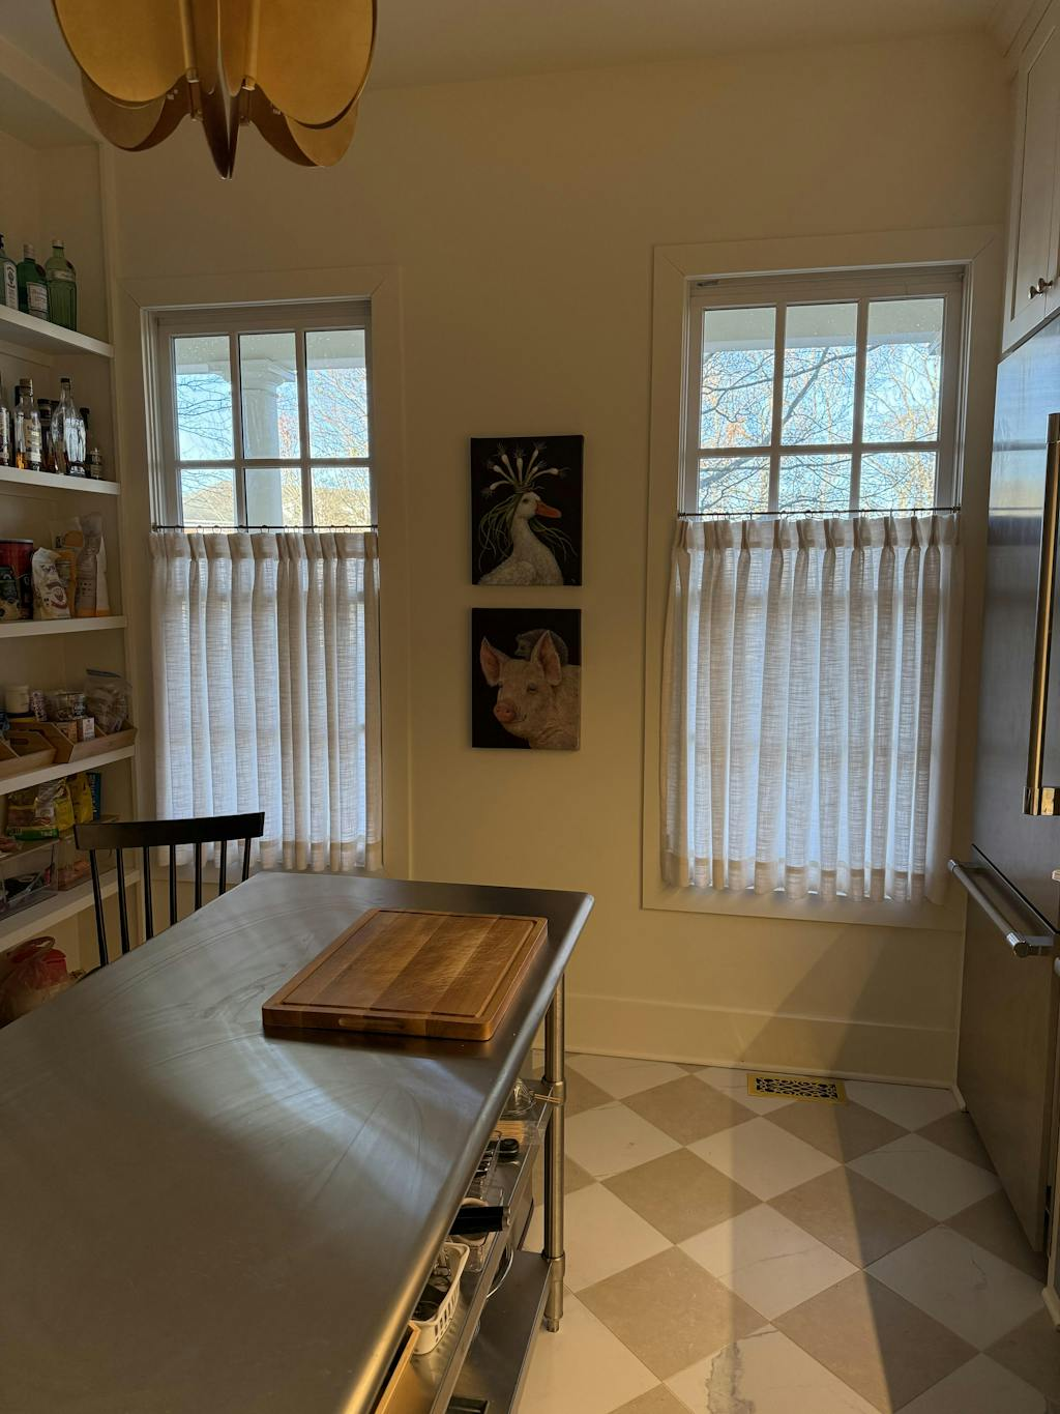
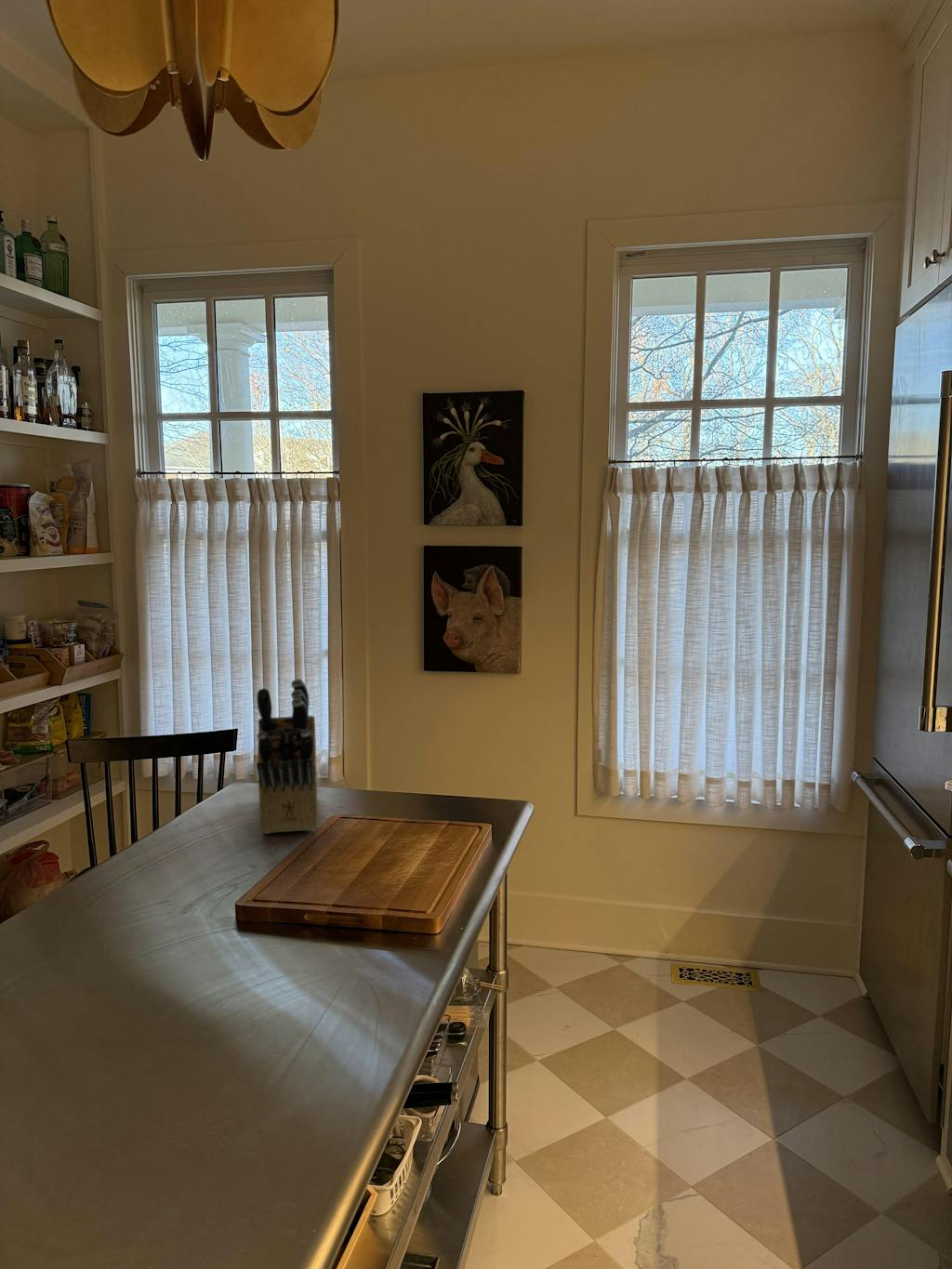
+ knife block (288, 746)
